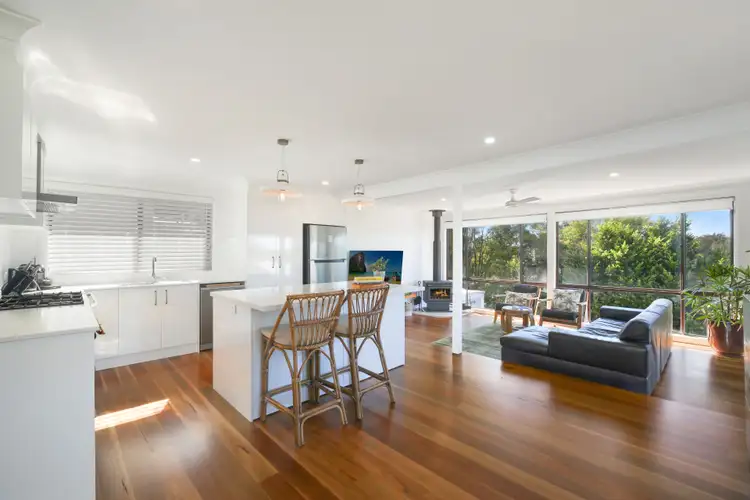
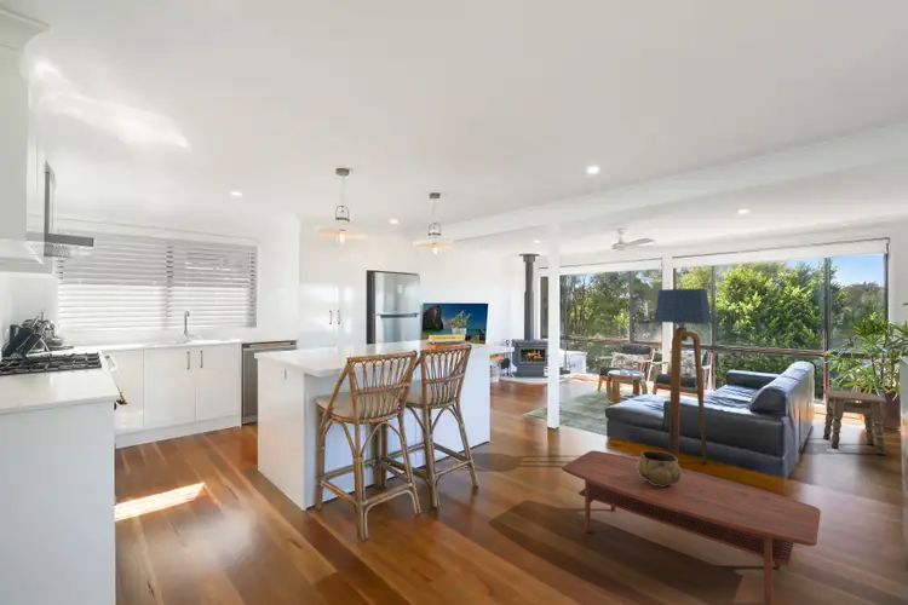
+ decorative bowl (659, 468)
+ side table (854, 413)
+ floor lamp (679, 376)
+ coffee table (676, 517)
